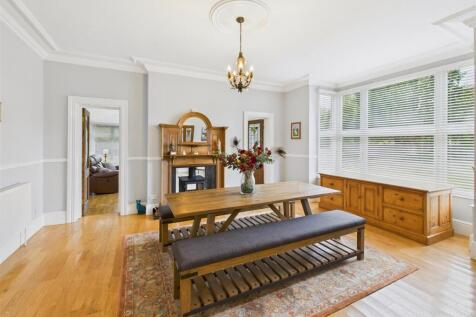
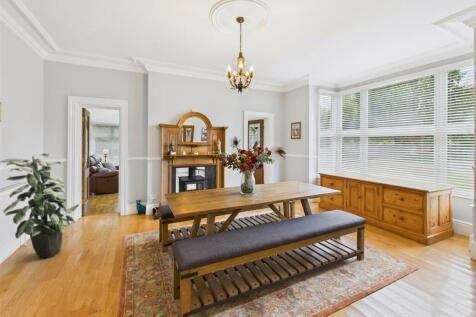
+ indoor plant (41, 205)
